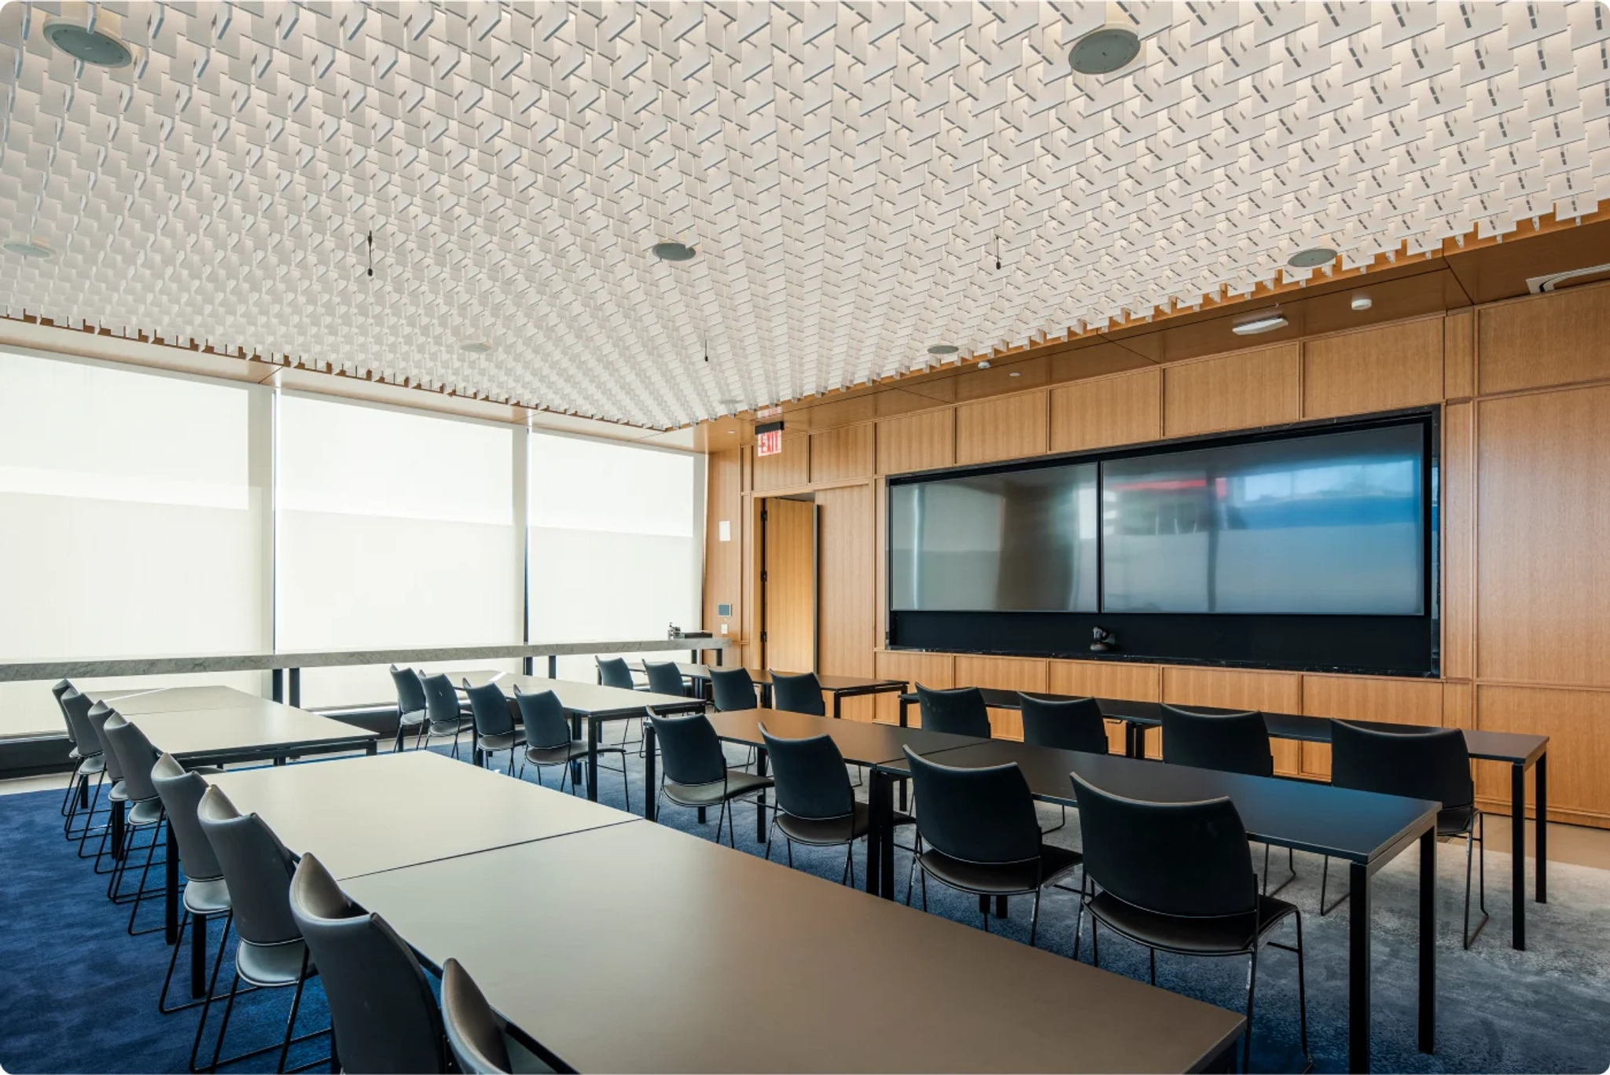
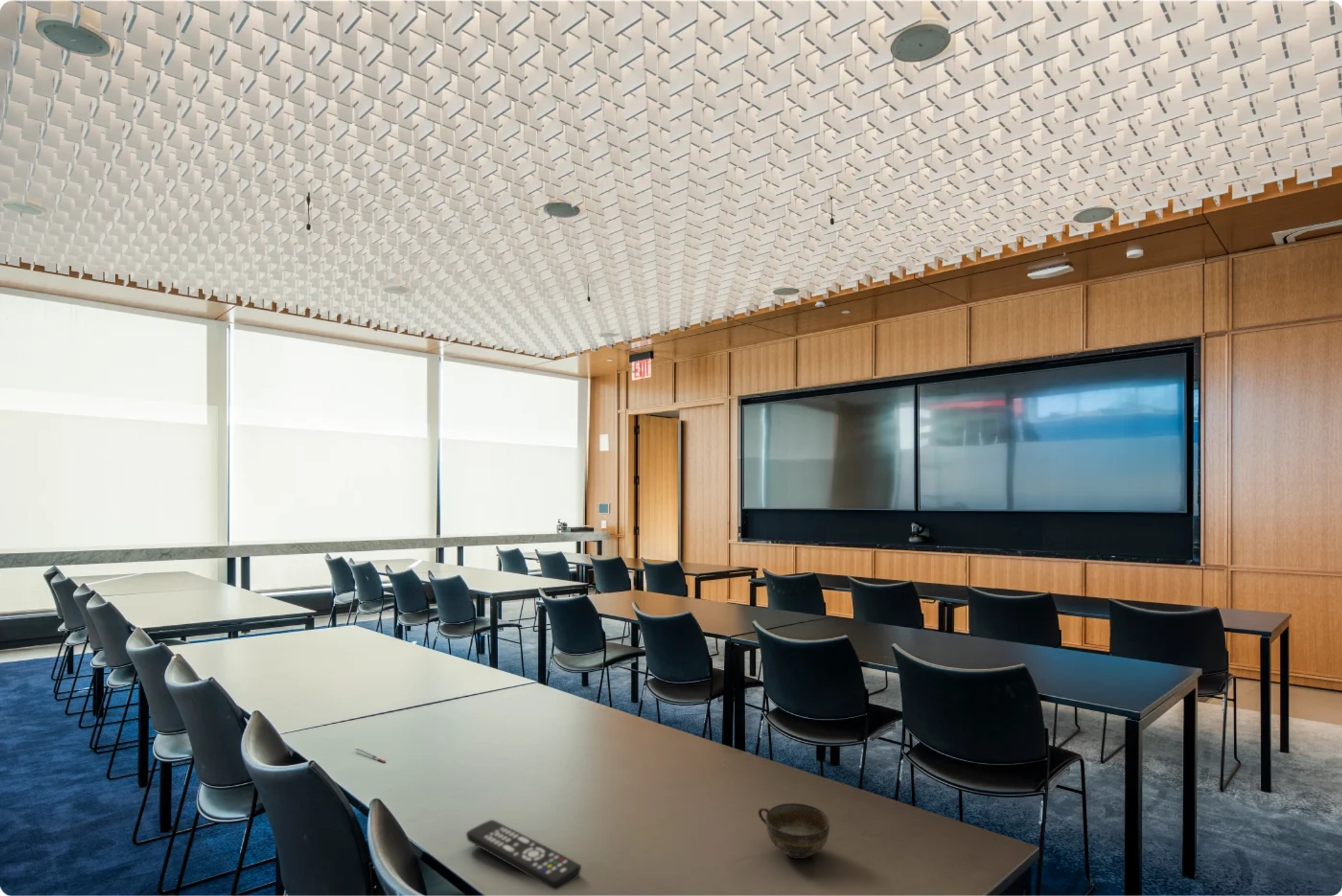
+ cup (791, 832)
+ remote control (521, 853)
+ pen (370, 754)
